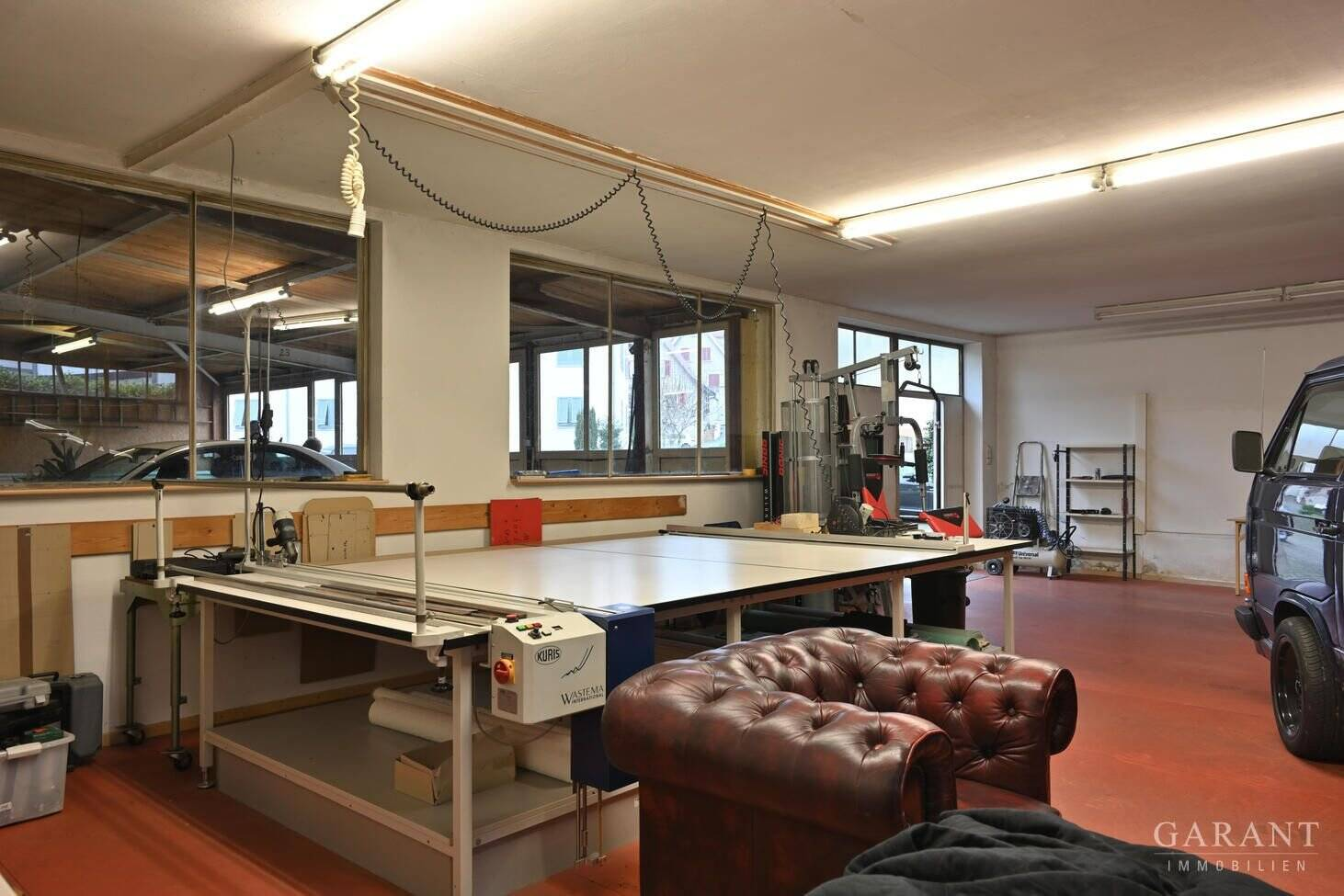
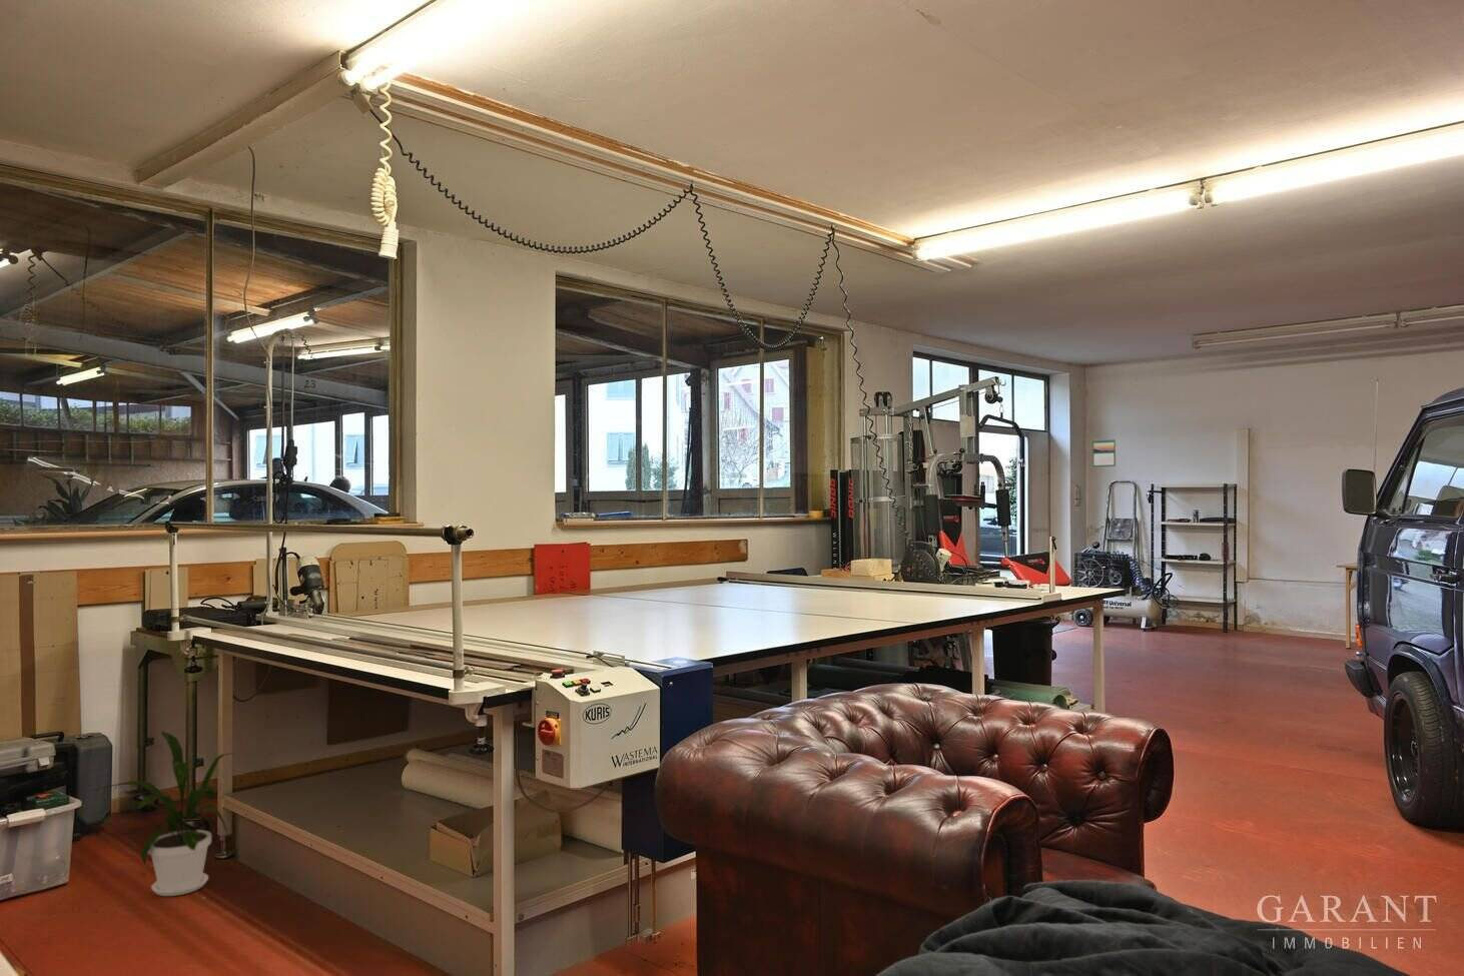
+ house plant (175, 813)
+ calendar (1103, 452)
